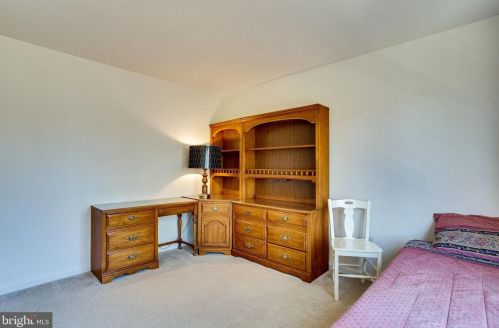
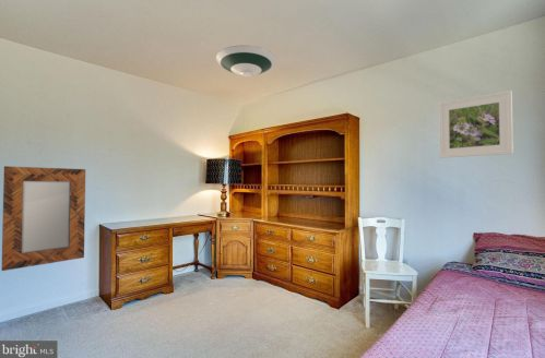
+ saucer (246, 67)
+ home mirror (47, 215)
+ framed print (473, 127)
